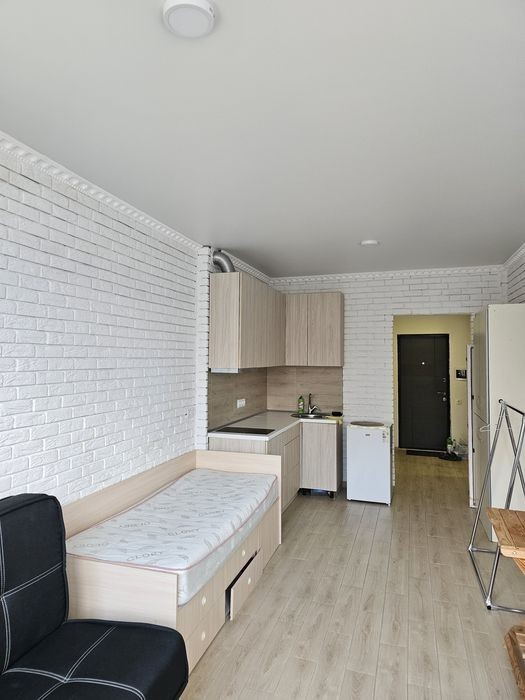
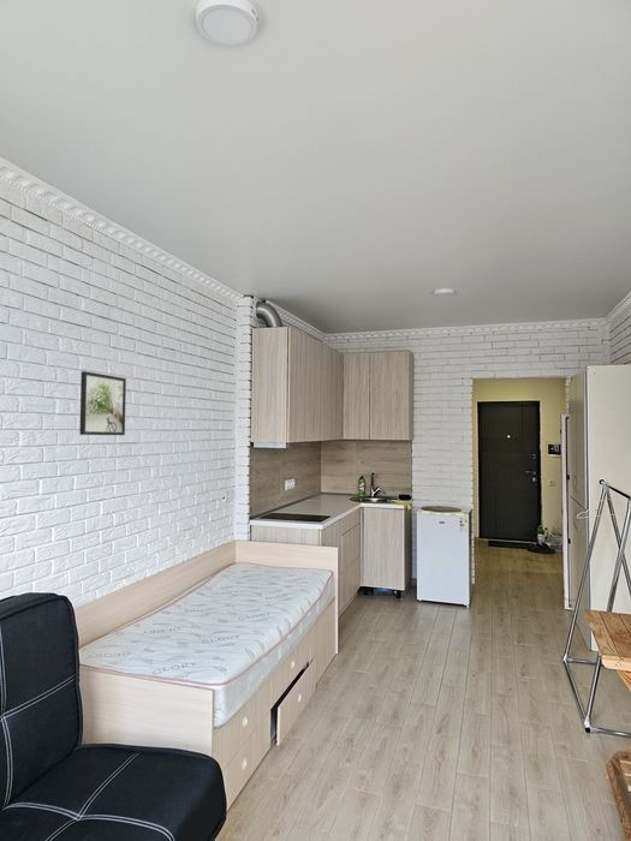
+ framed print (103, 405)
